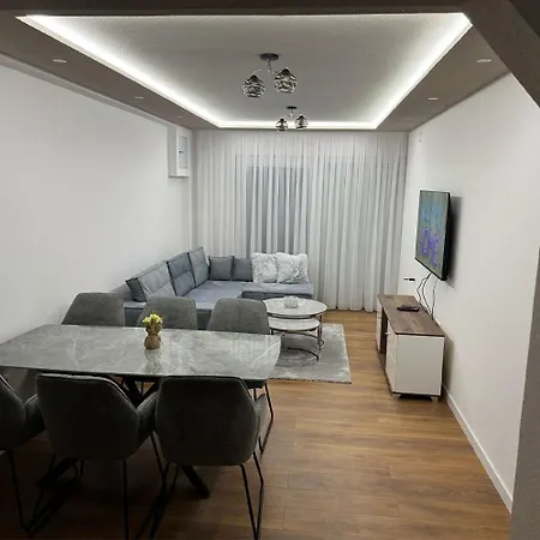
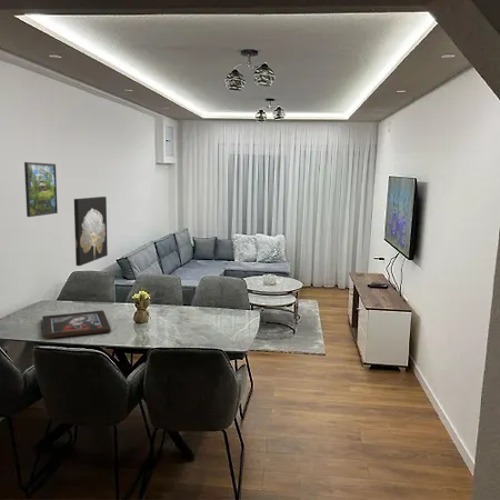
+ religious icon (76, 322)
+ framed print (41, 189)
+ wall art (91, 229)
